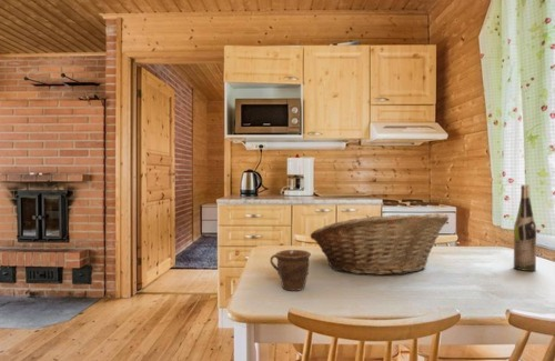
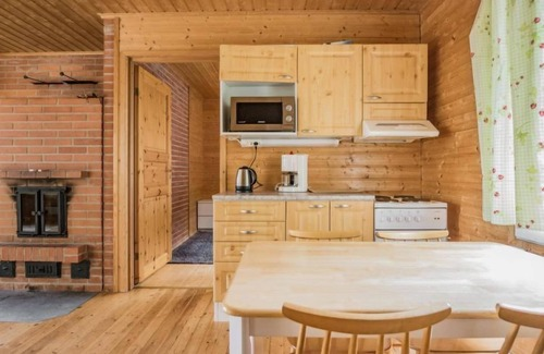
- wine bottle (525, 227)
- fruit basket (379, 238)
- mug (290, 270)
